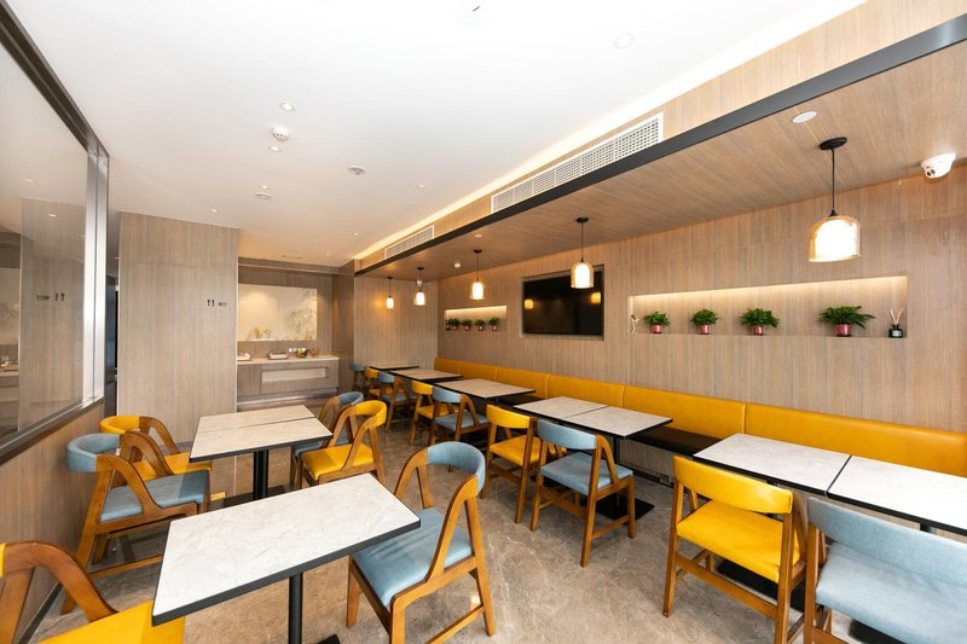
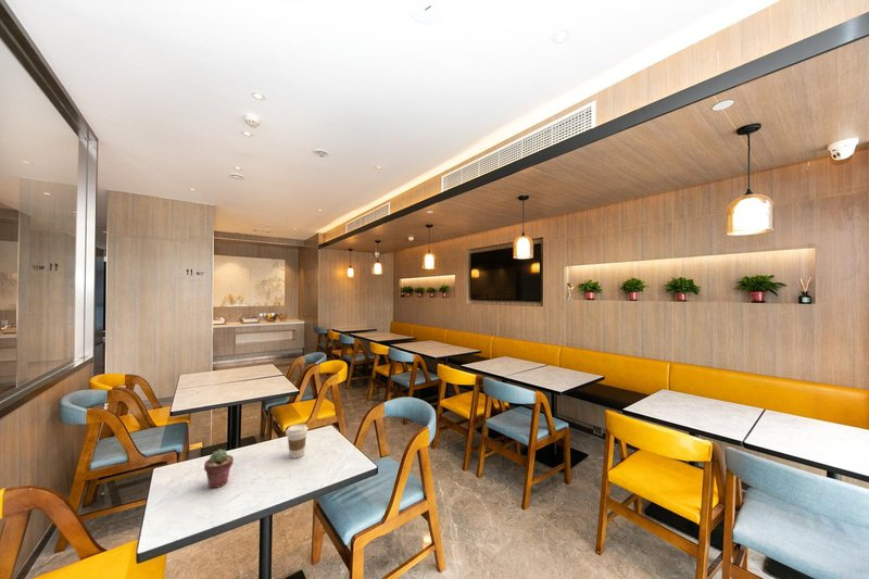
+ potted succulent (218, 466)
+ coffee cup (297, 441)
